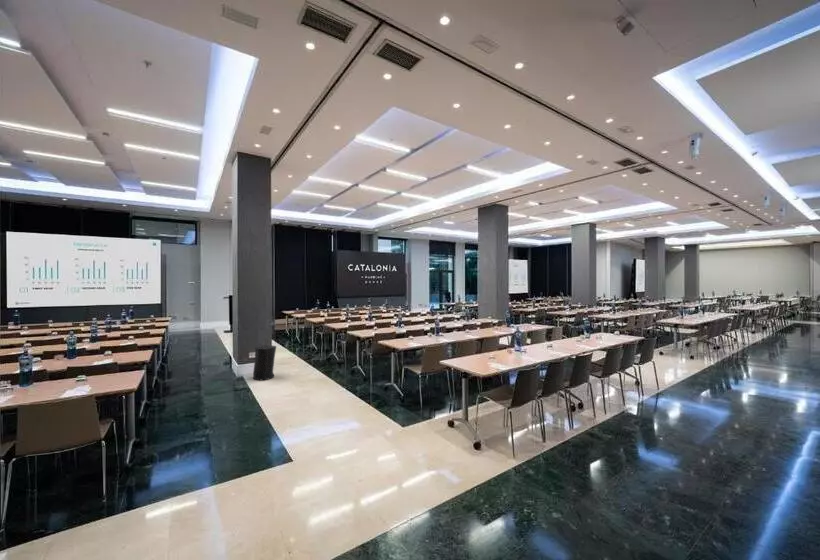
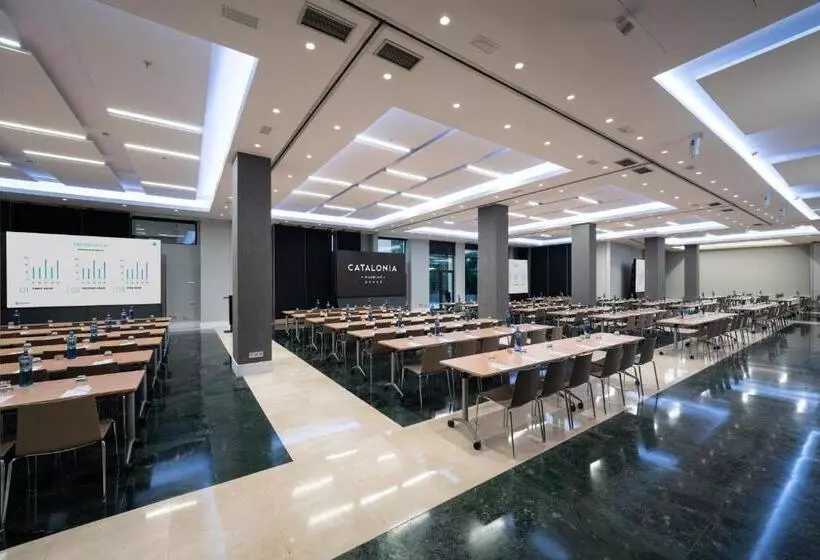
- trash can (264, 360)
